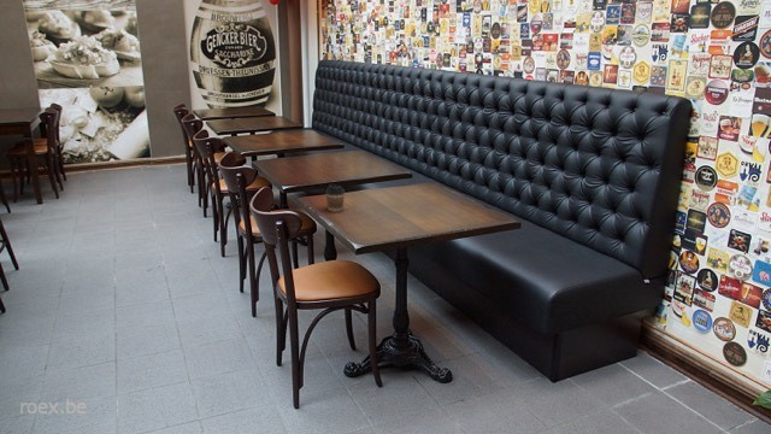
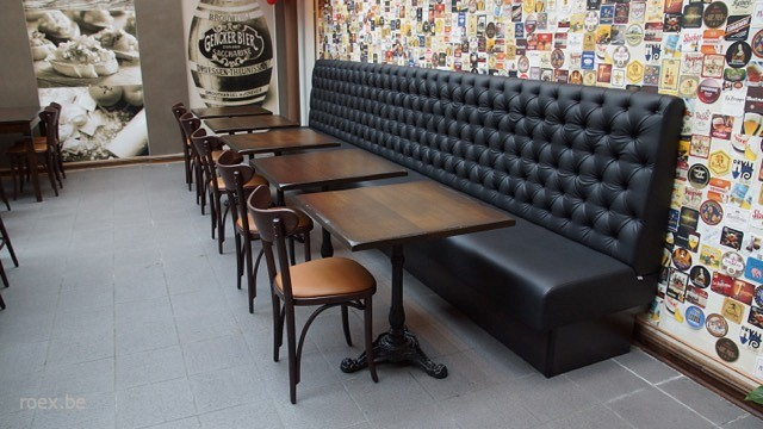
- coffee cup (335, 197)
